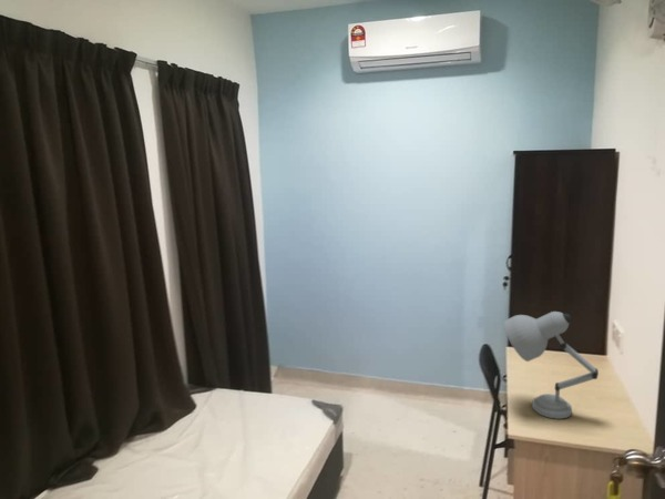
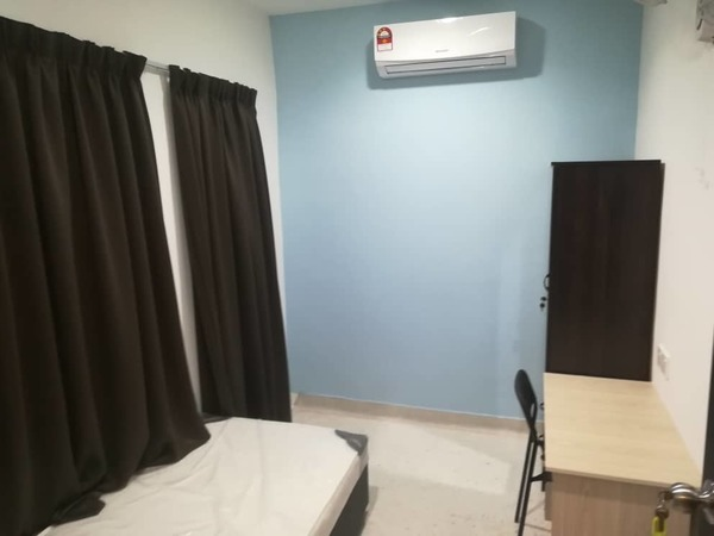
- desk lamp (540, 355)
